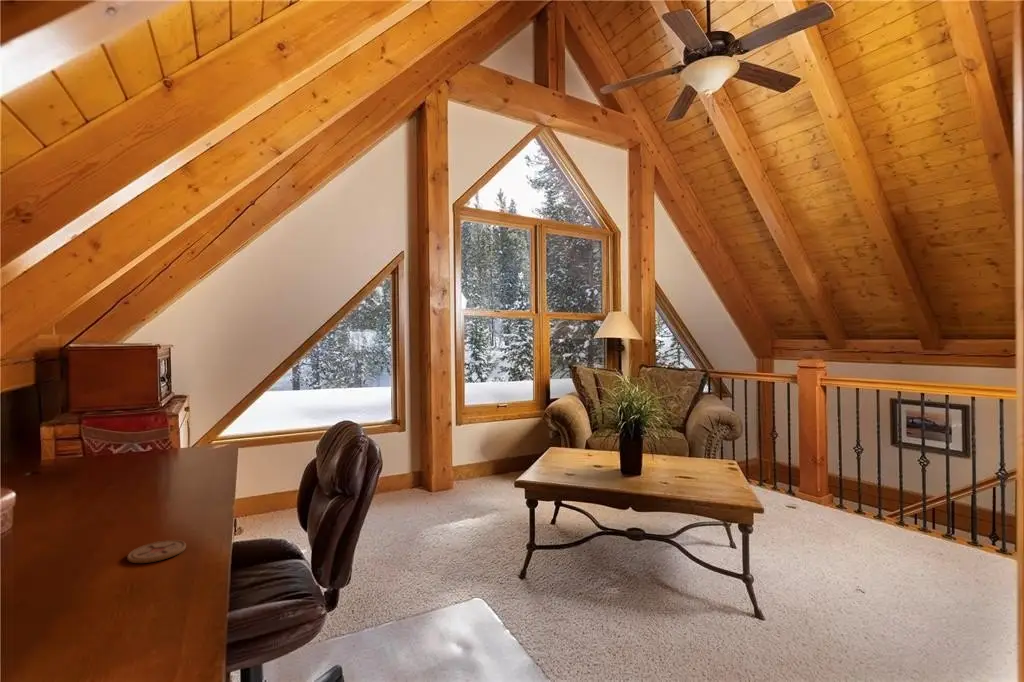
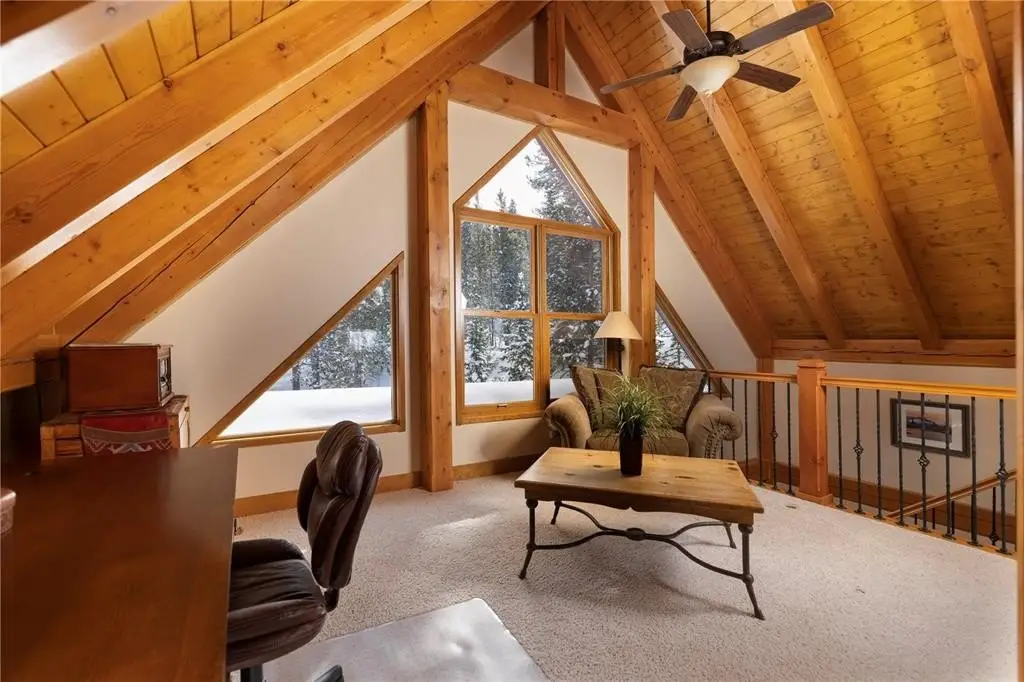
- coaster (157, 551)
